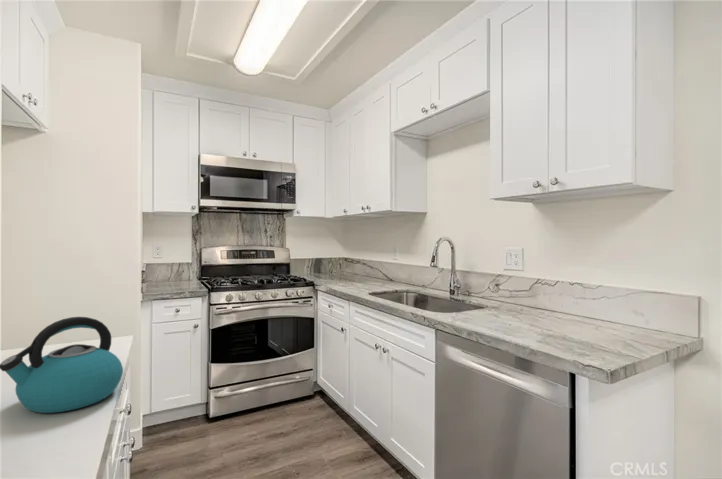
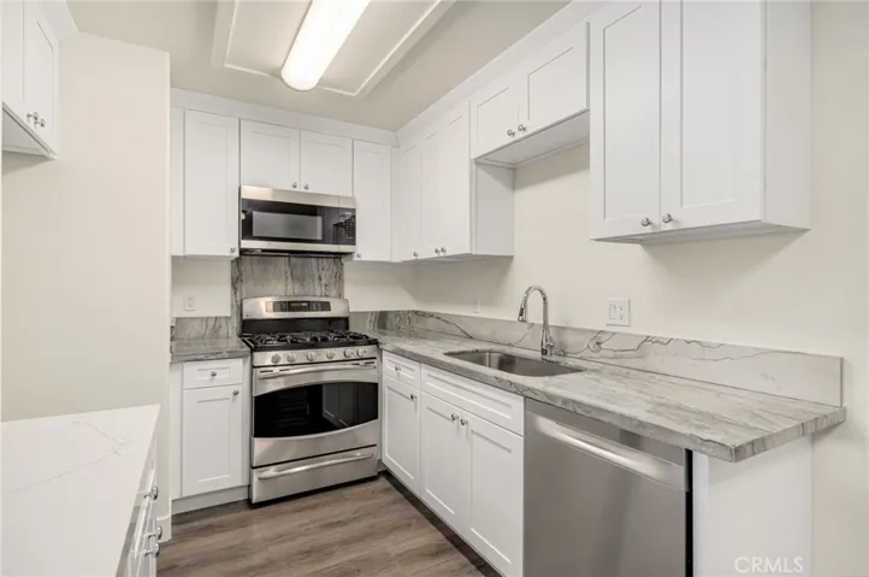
- kettle (65, 359)
